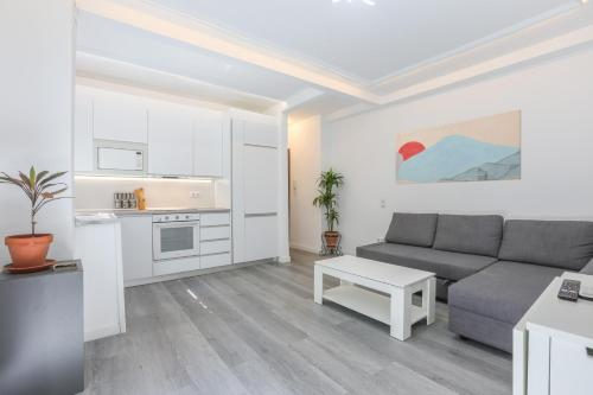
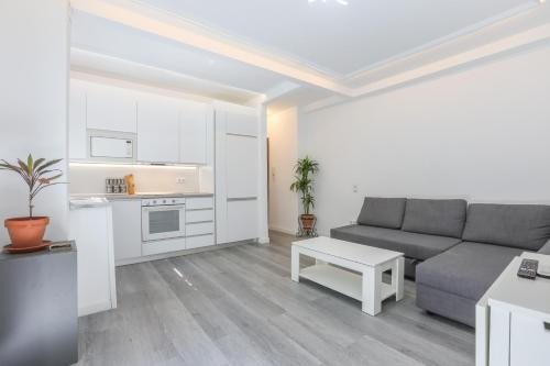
- wall art (447, 153)
